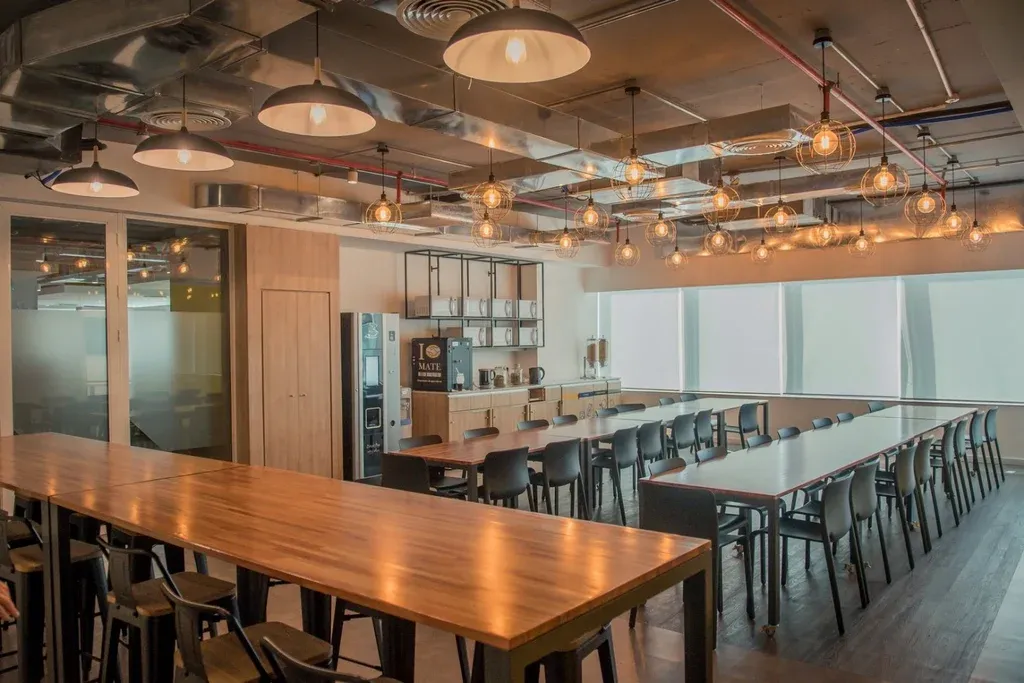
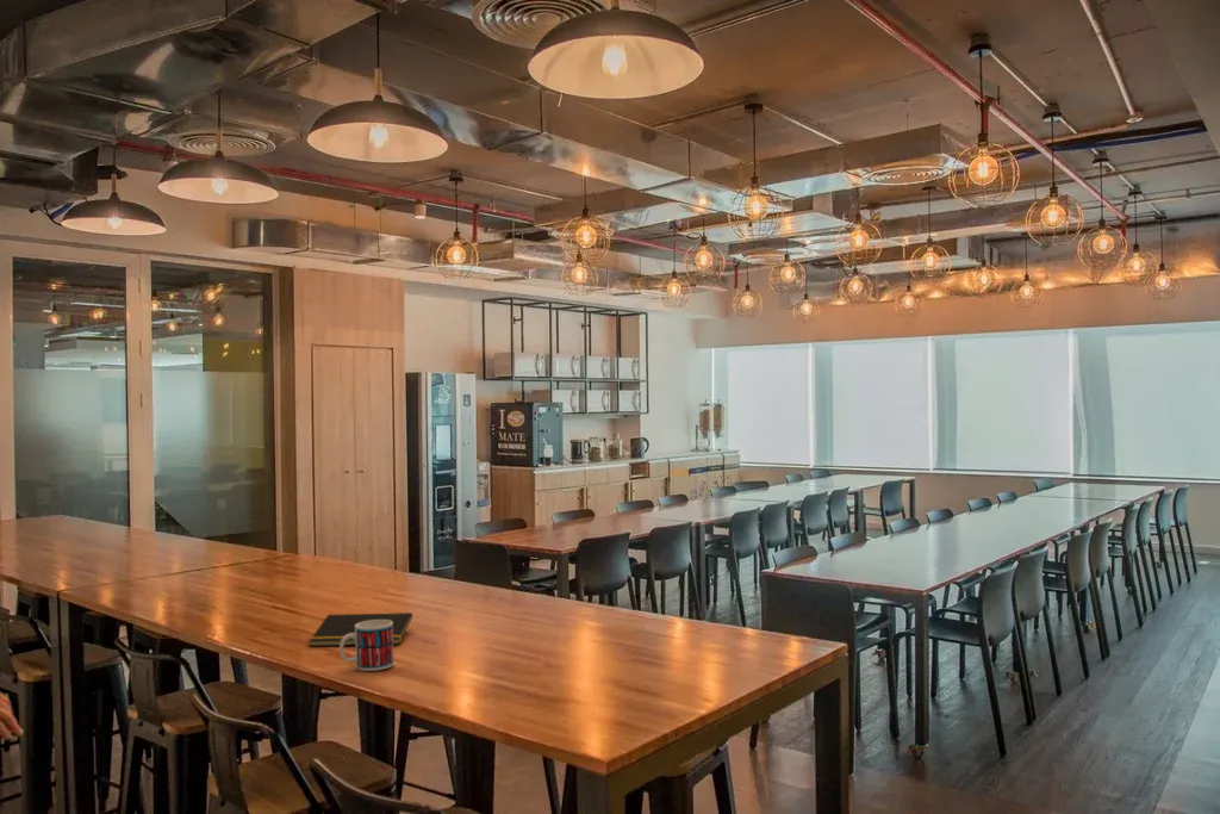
+ mug (368, 646)
+ notepad (359, 622)
